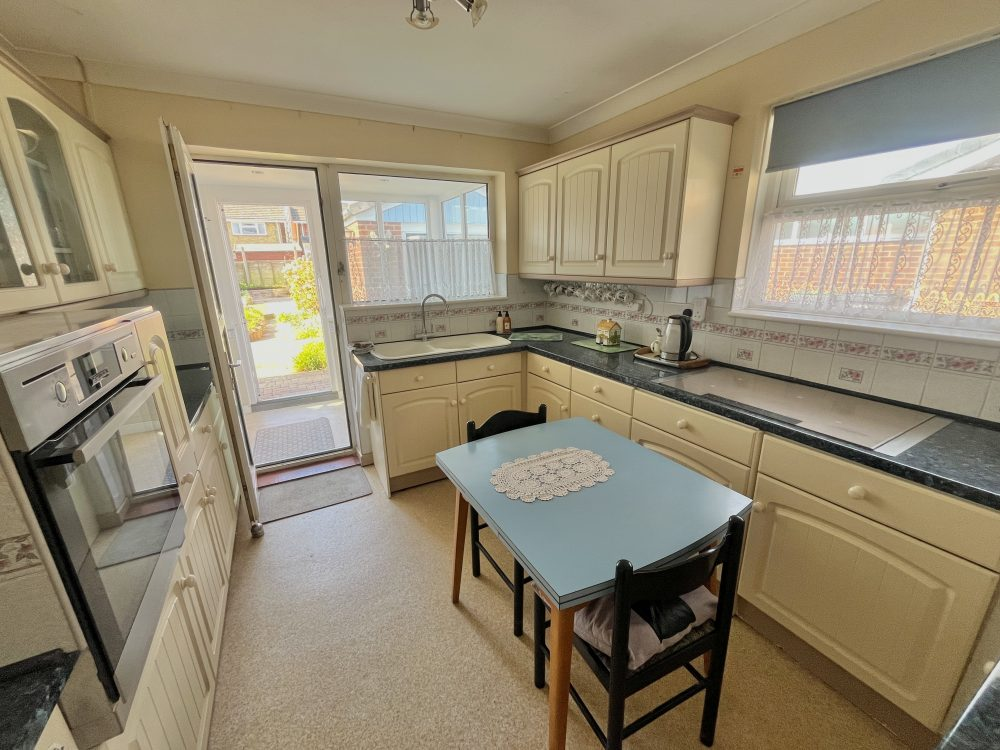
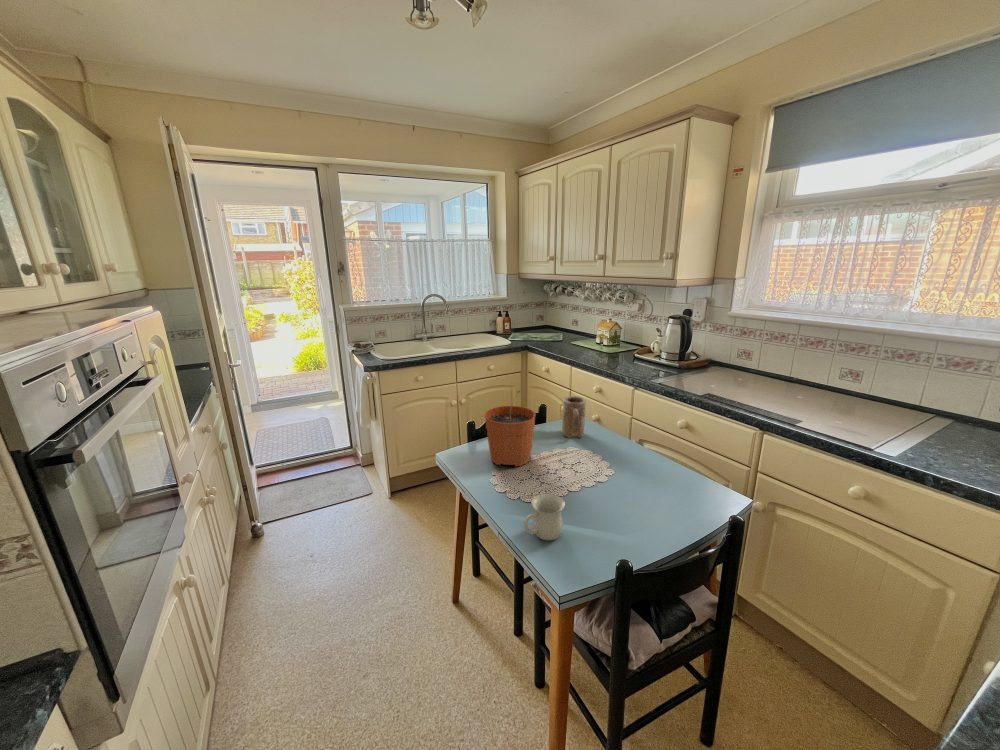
+ plant pot (510, 425)
+ mug (542, 520)
+ mug (576, 418)
